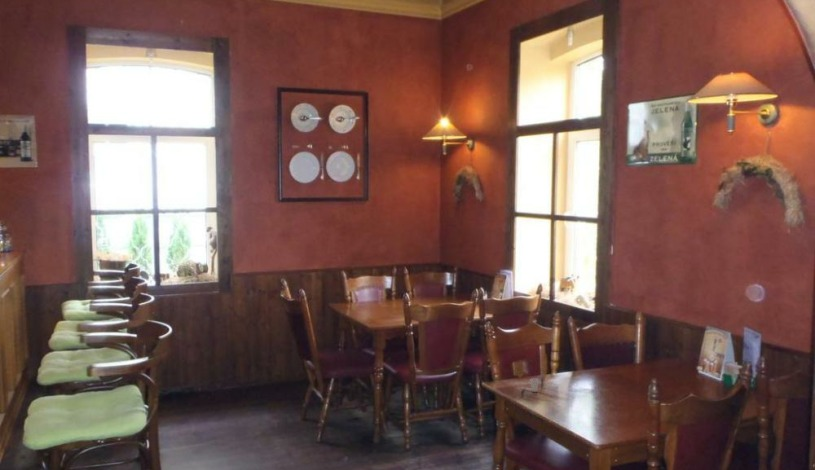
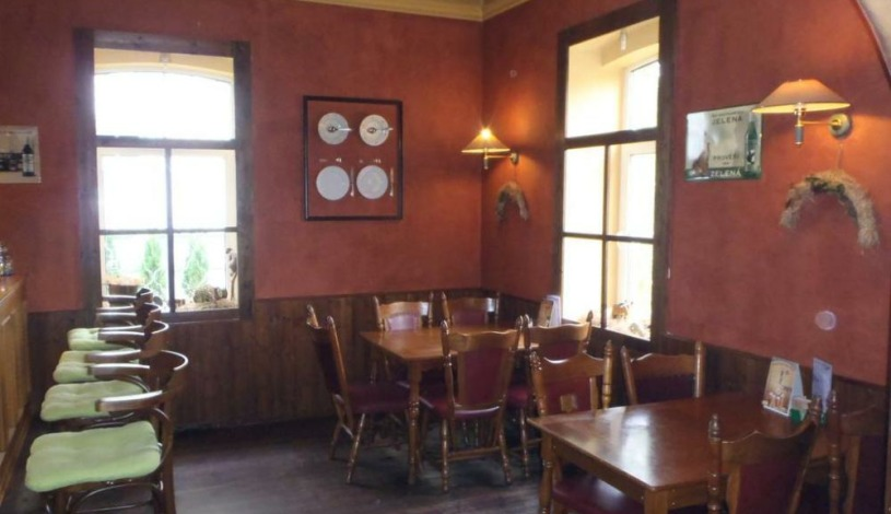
- cup (534, 380)
